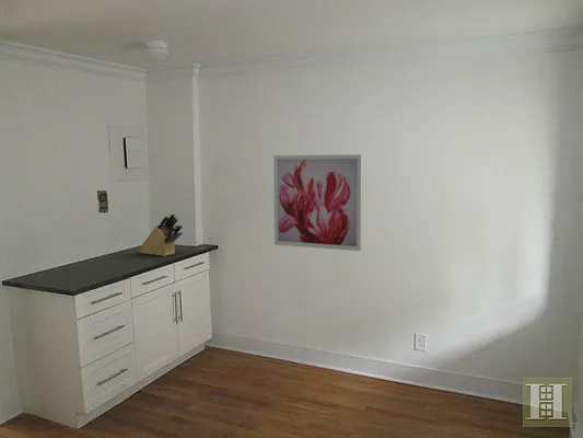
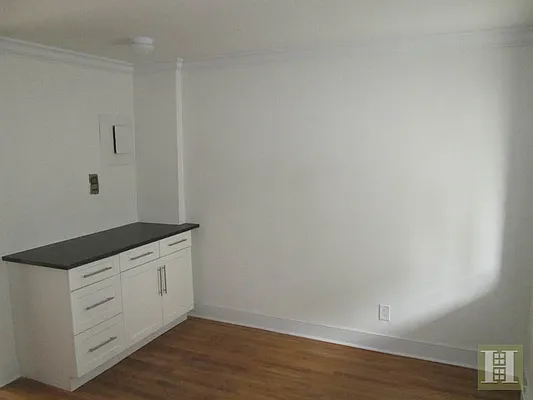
- wall art (316, 201)
- knife block (160, 233)
